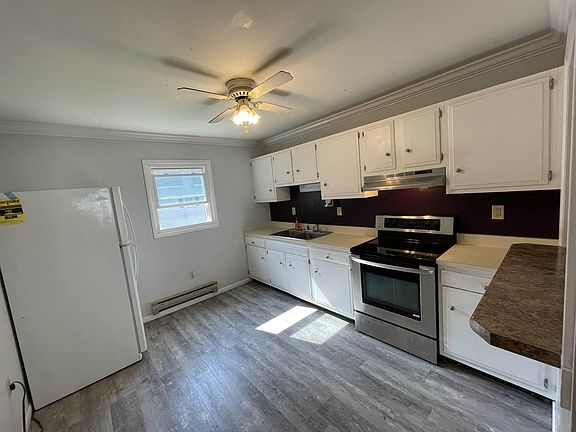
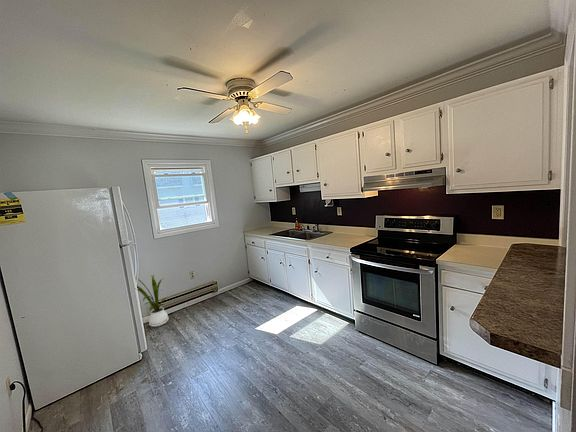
+ house plant (152, 298)
